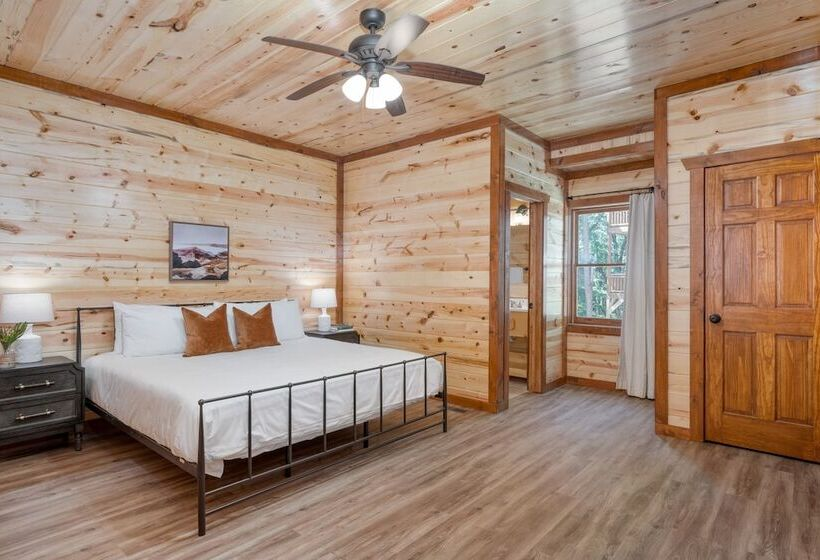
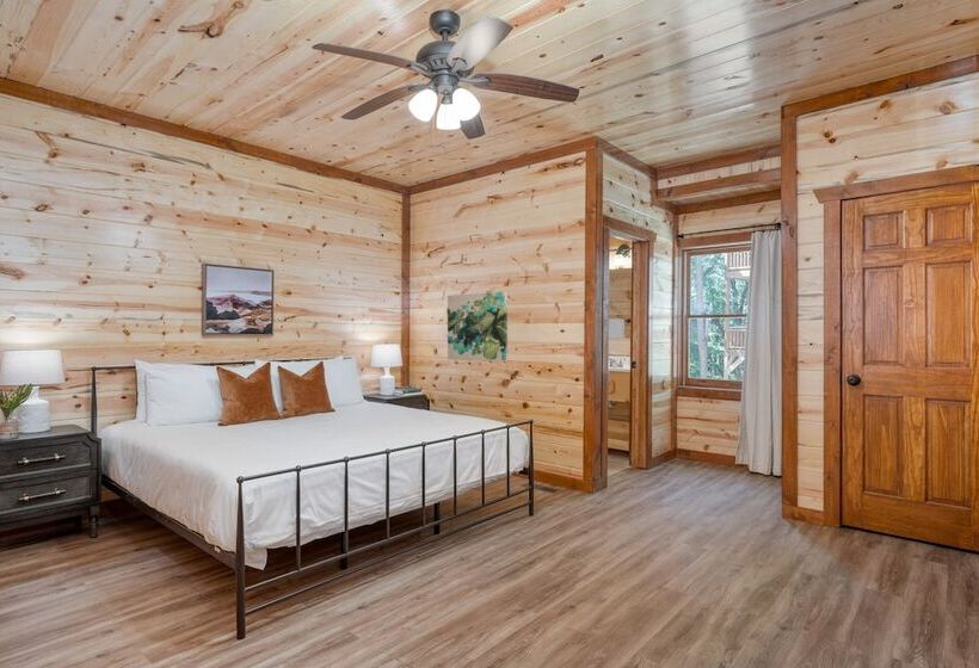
+ wall art (475, 327)
